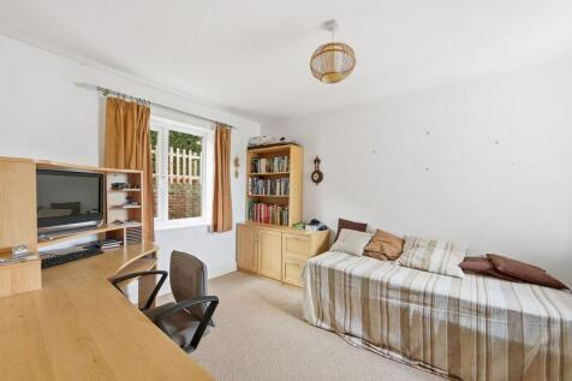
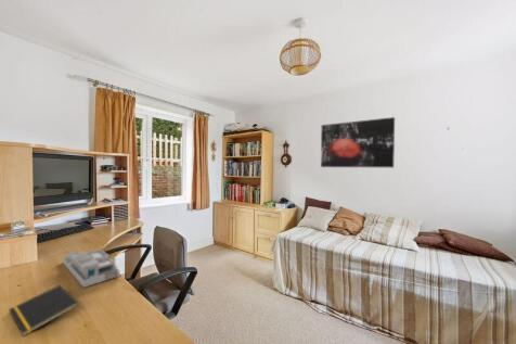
+ notepad (43, 306)
+ wall art (354, 144)
+ desk organizer (89, 262)
